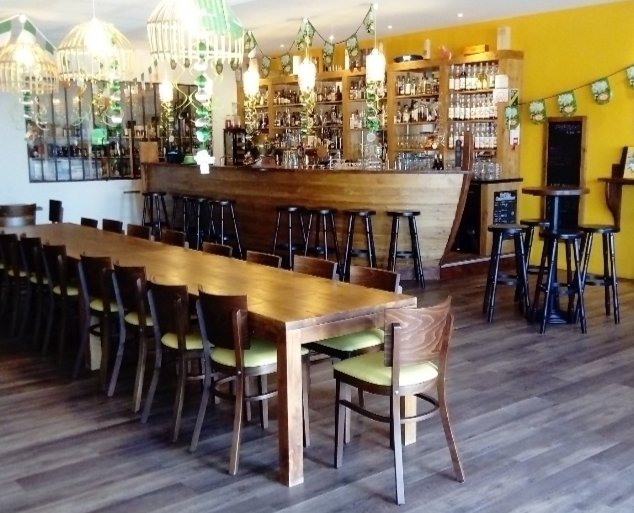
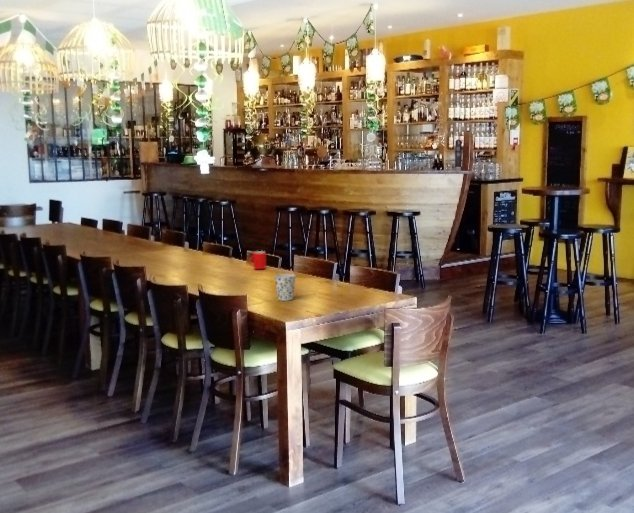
+ cup (257, 260)
+ cup (285, 287)
